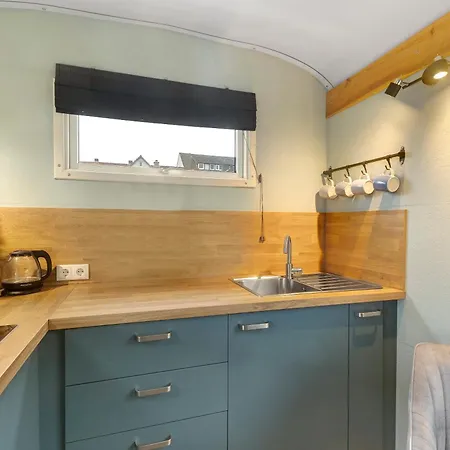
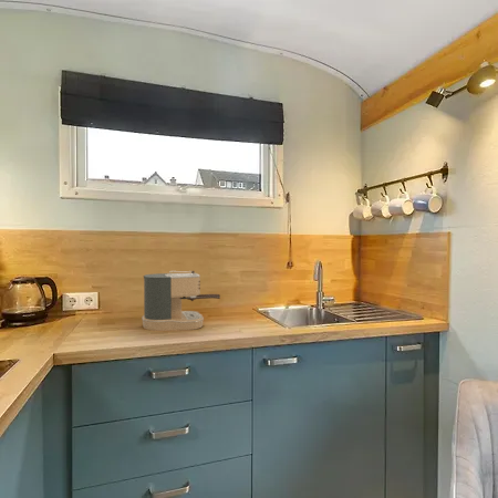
+ coffee maker (181, 298)
